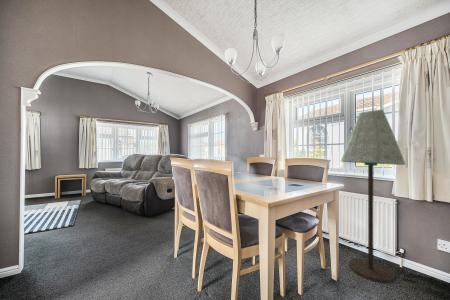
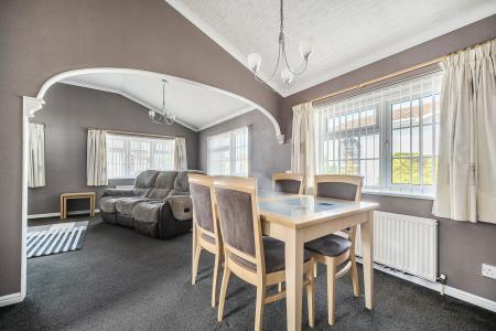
- floor lamp (370, 190)
